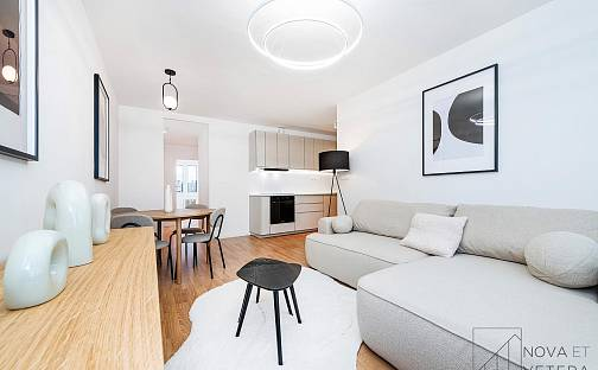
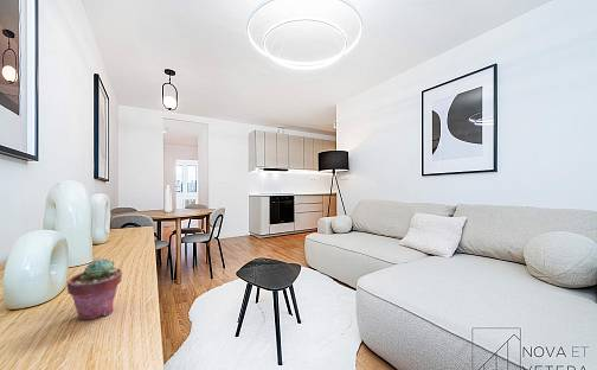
+ potted succulent (96, 286)
